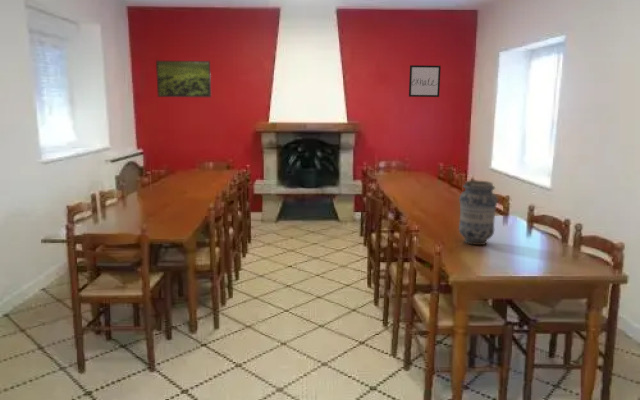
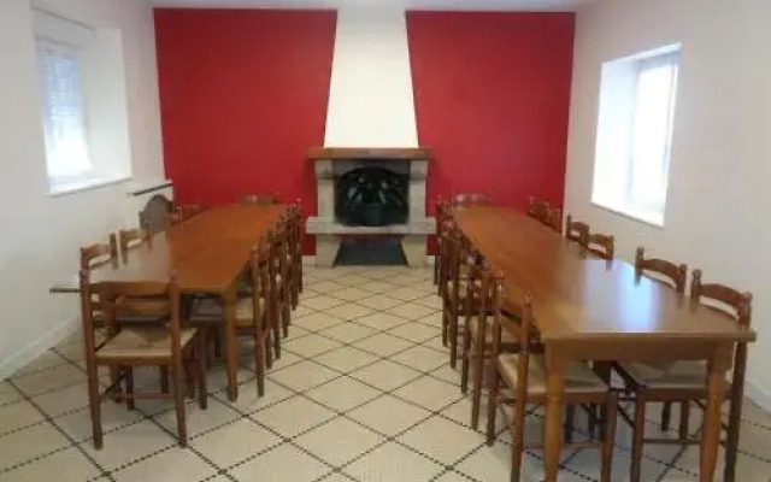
- wall art (424, 81)
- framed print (183, 79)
- vase (477, 212)
